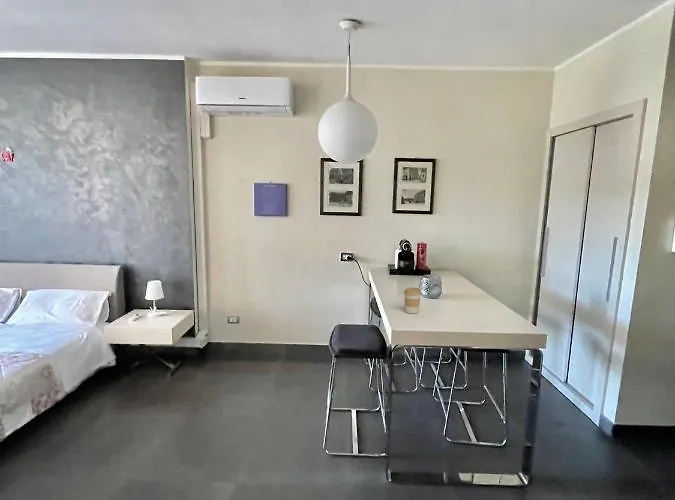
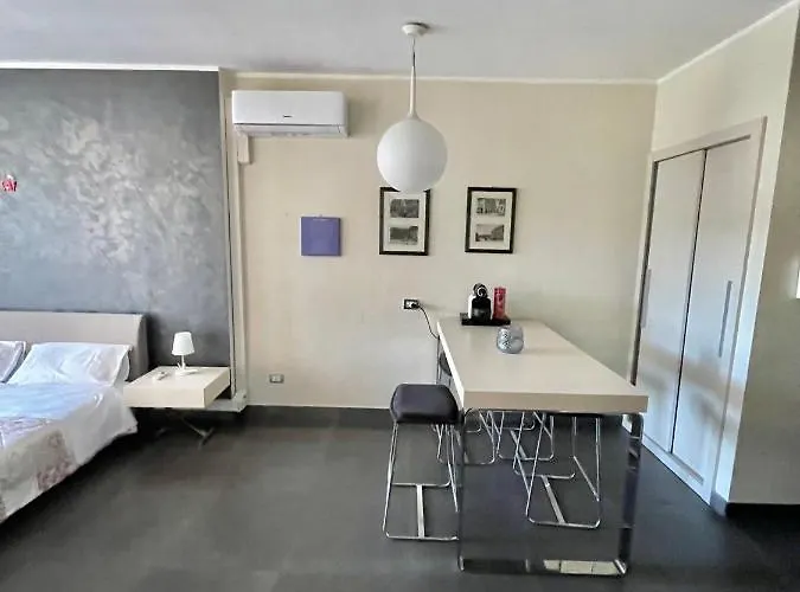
- coffee cup (412, 300)
